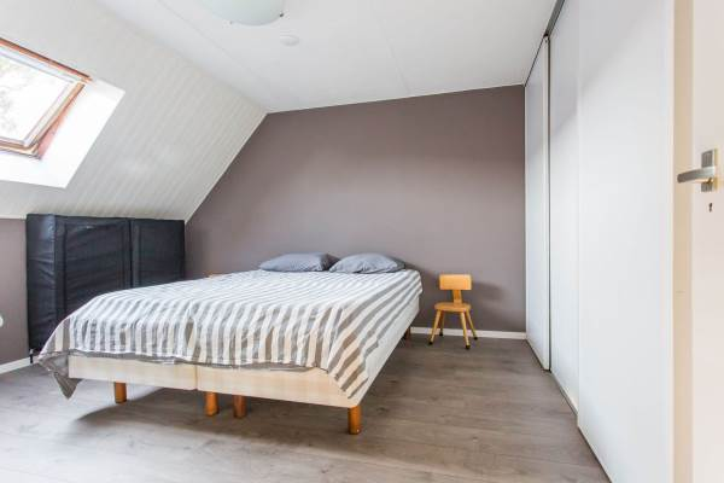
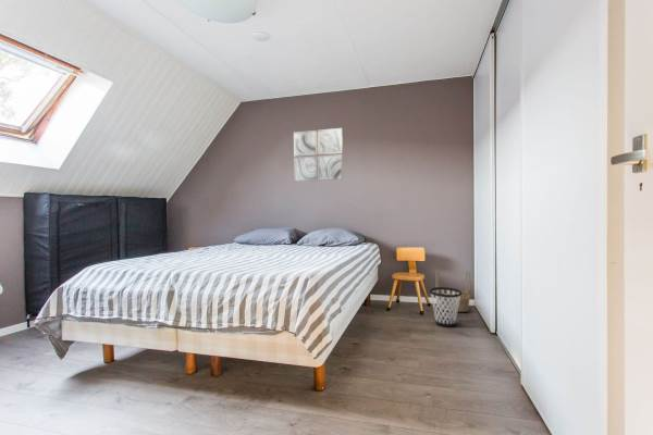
+ basket (451, 290)
+ wall art (317, 154)
+ wastebasket (446, 308)
